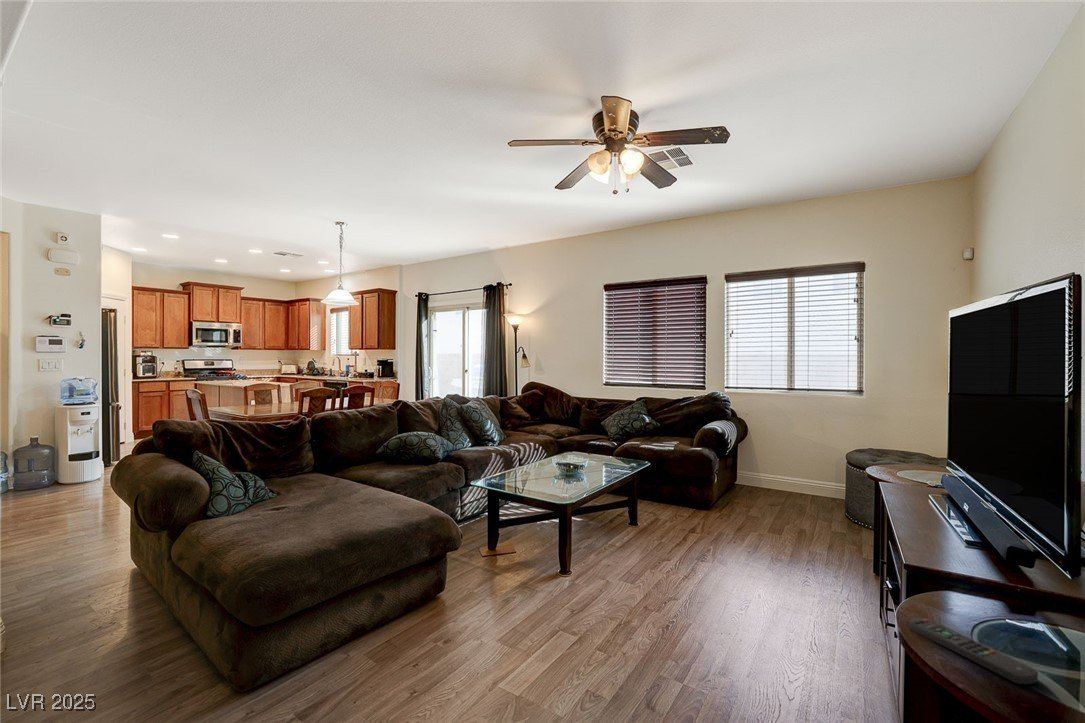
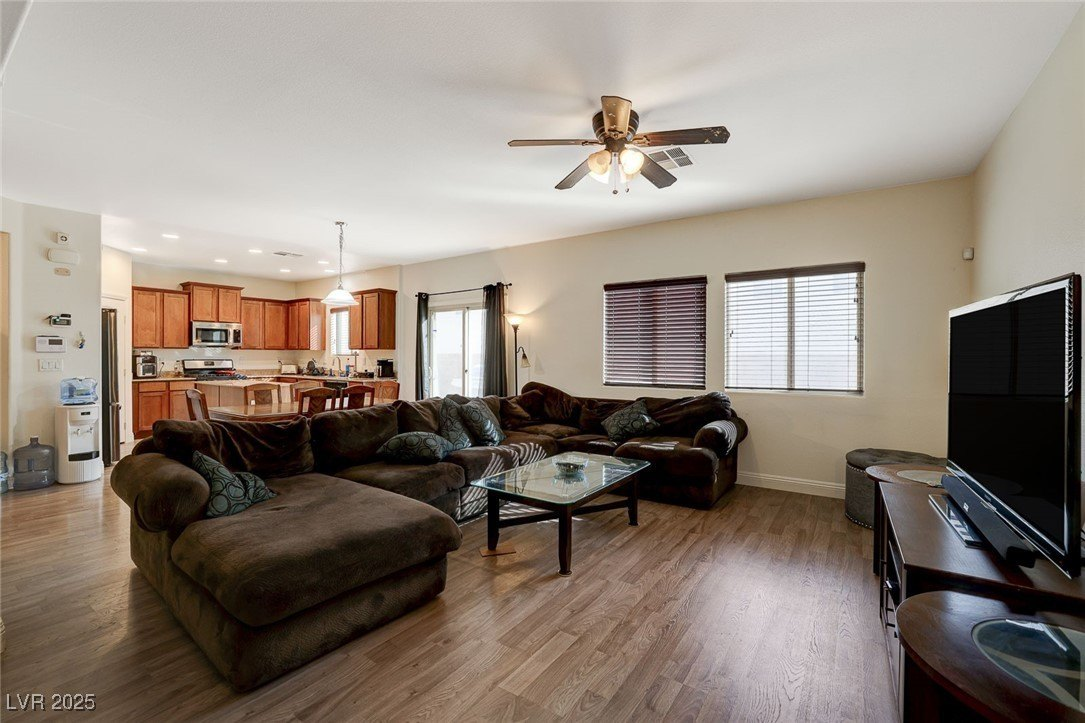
- remote control (967, 647)
